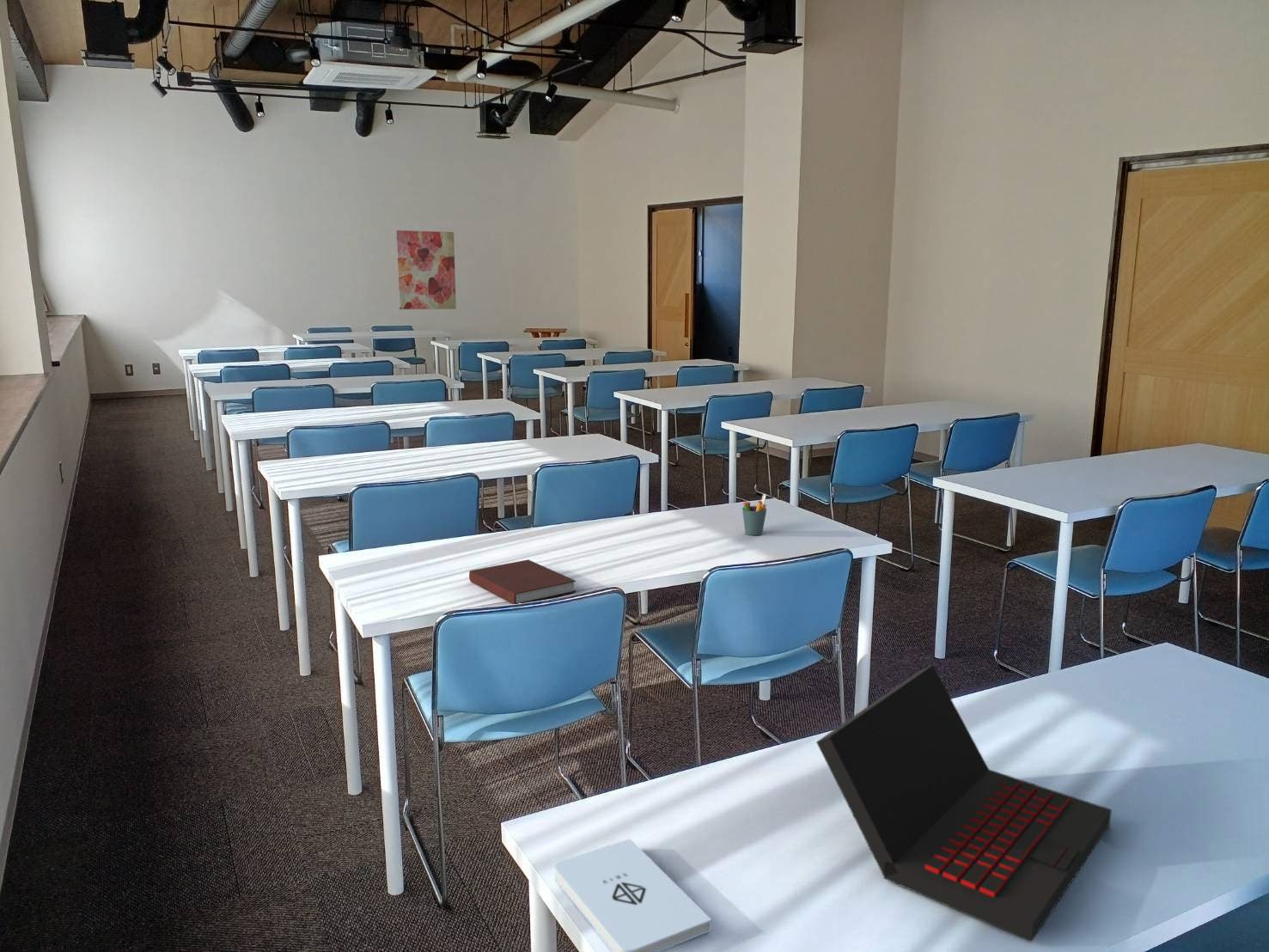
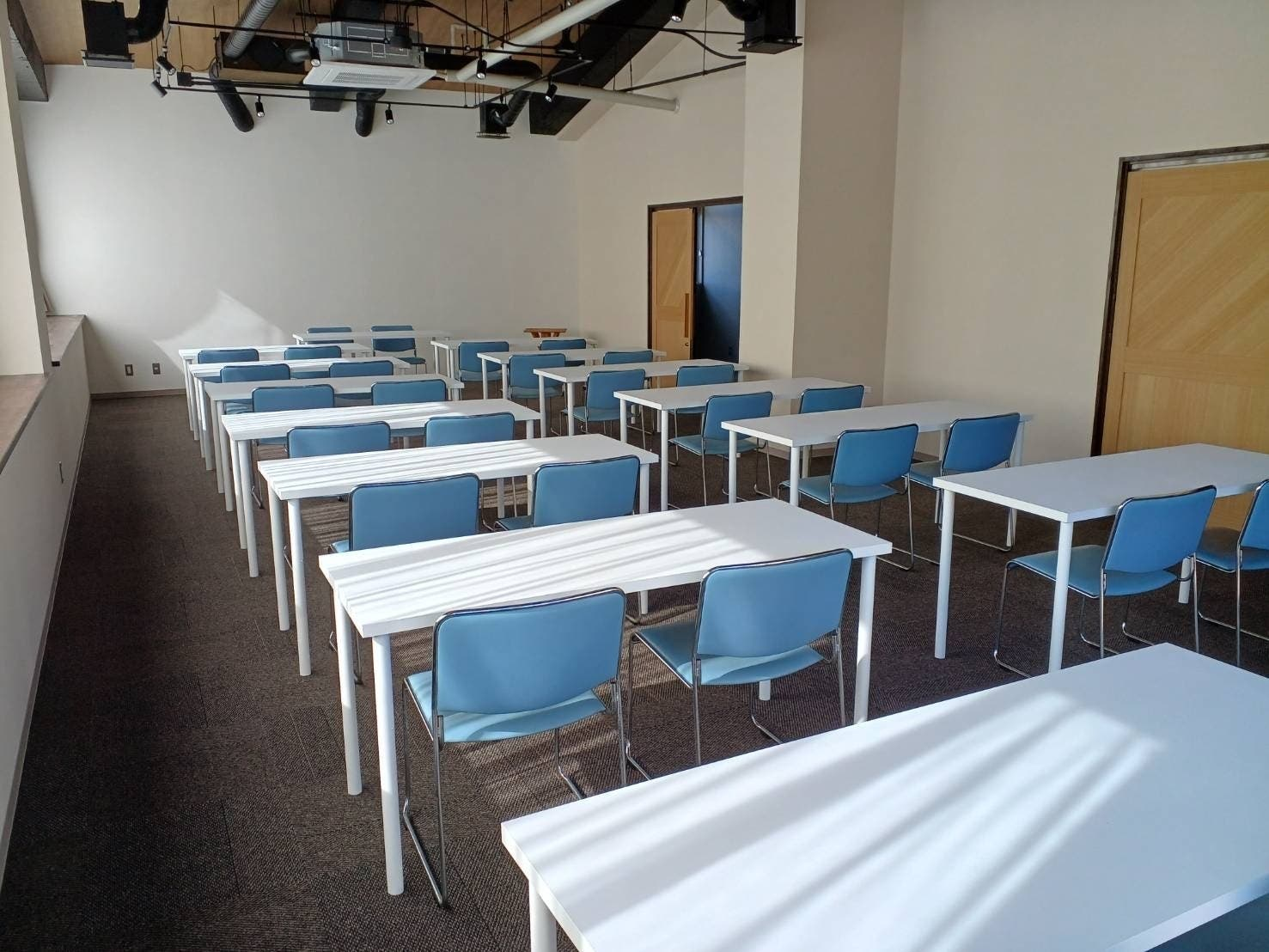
- notebook (522, 581)
- pen holder (754, 514)
- notepad (627, 895)
- wall art (426, 270)
- laptop (967, 780)
